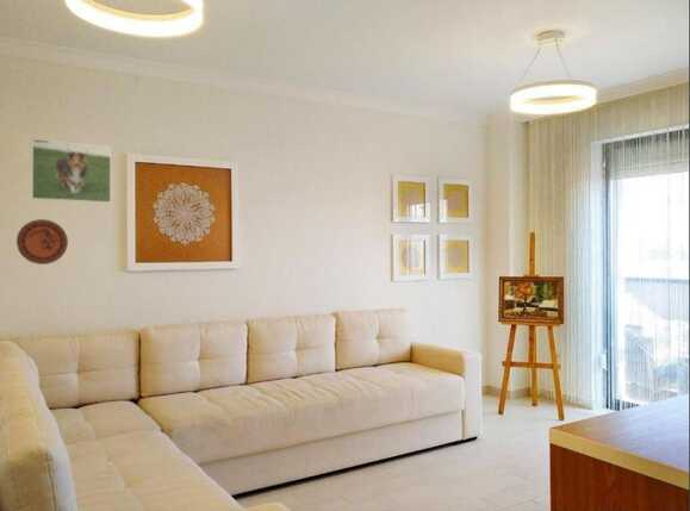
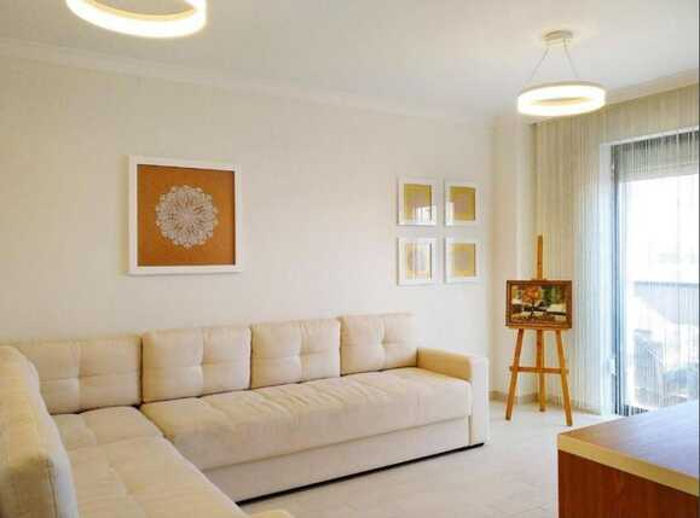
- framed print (72, 172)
- decorative plate (42, 242)
